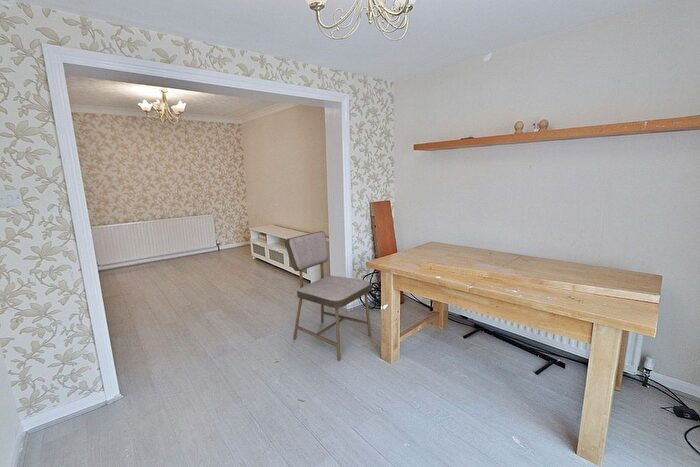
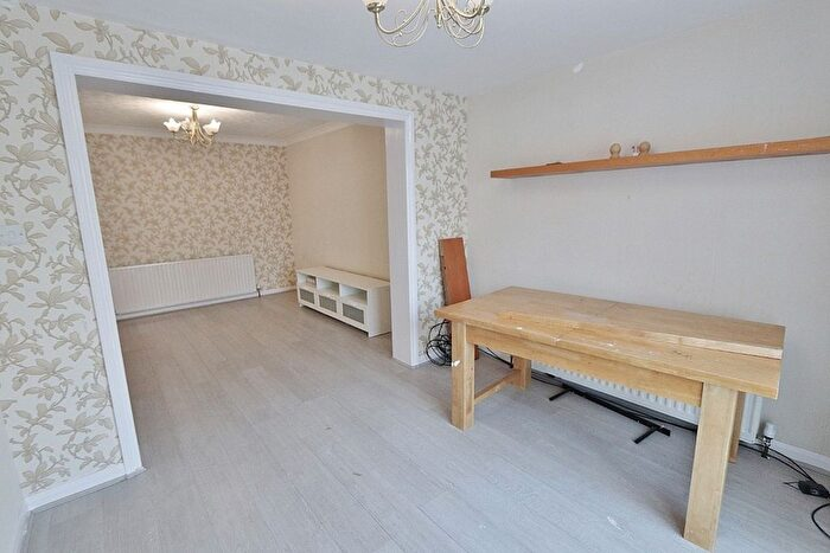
- dining chair (330, 289)
